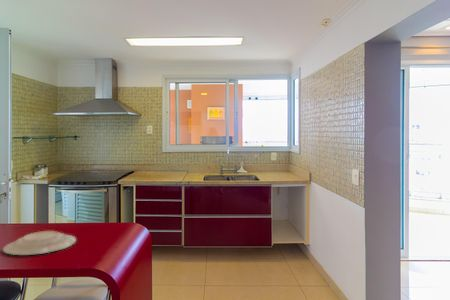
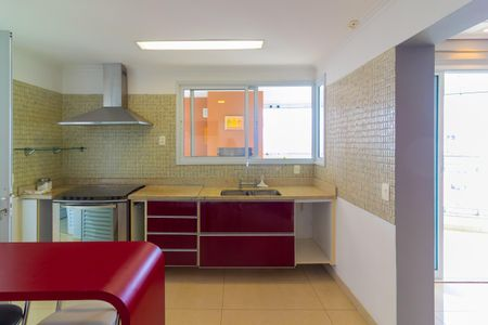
- plate (41, 240)
